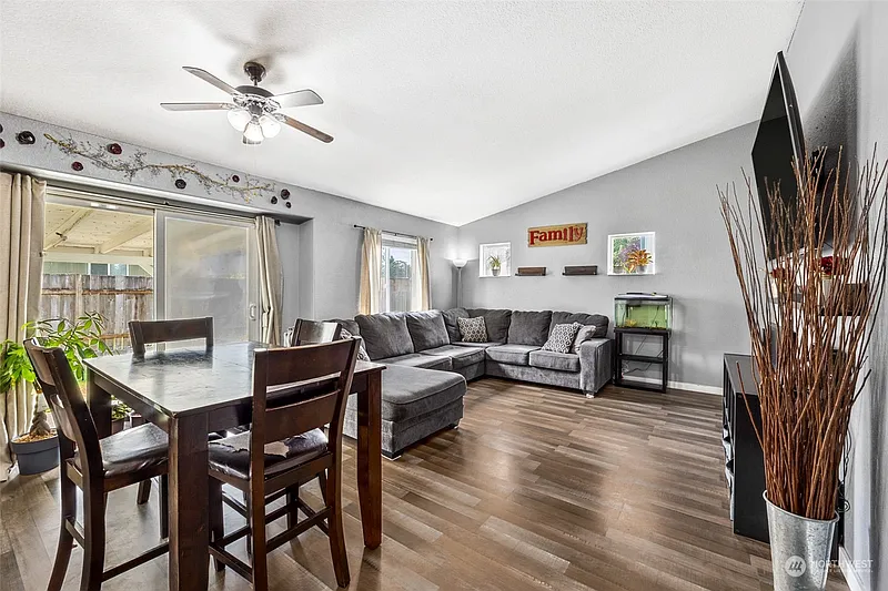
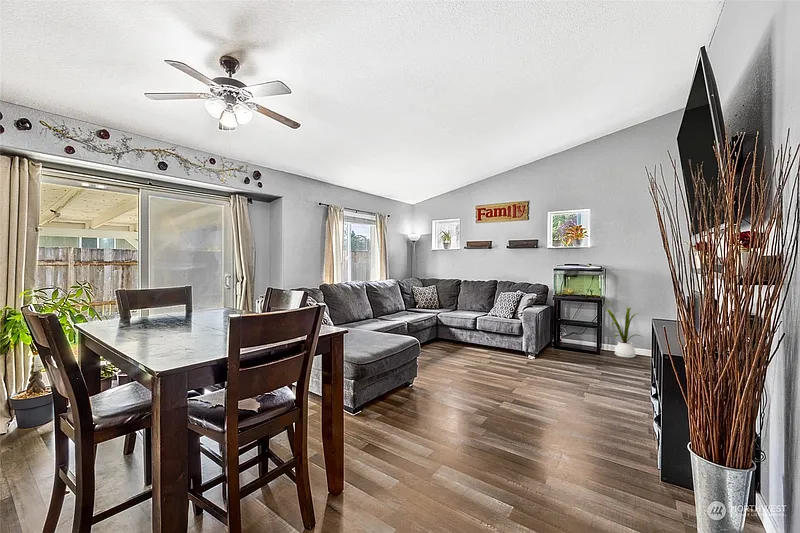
+ house plant (622, 328)
